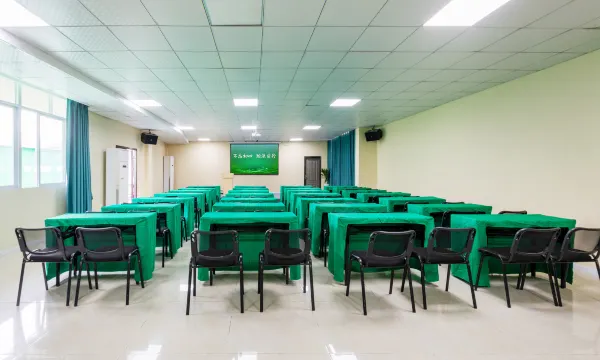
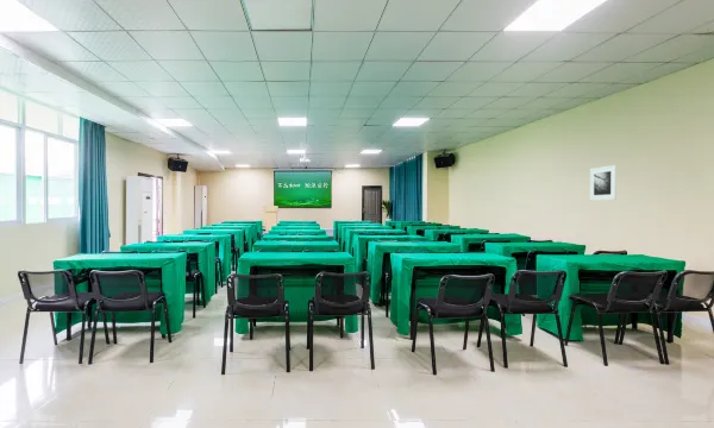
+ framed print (602, 183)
